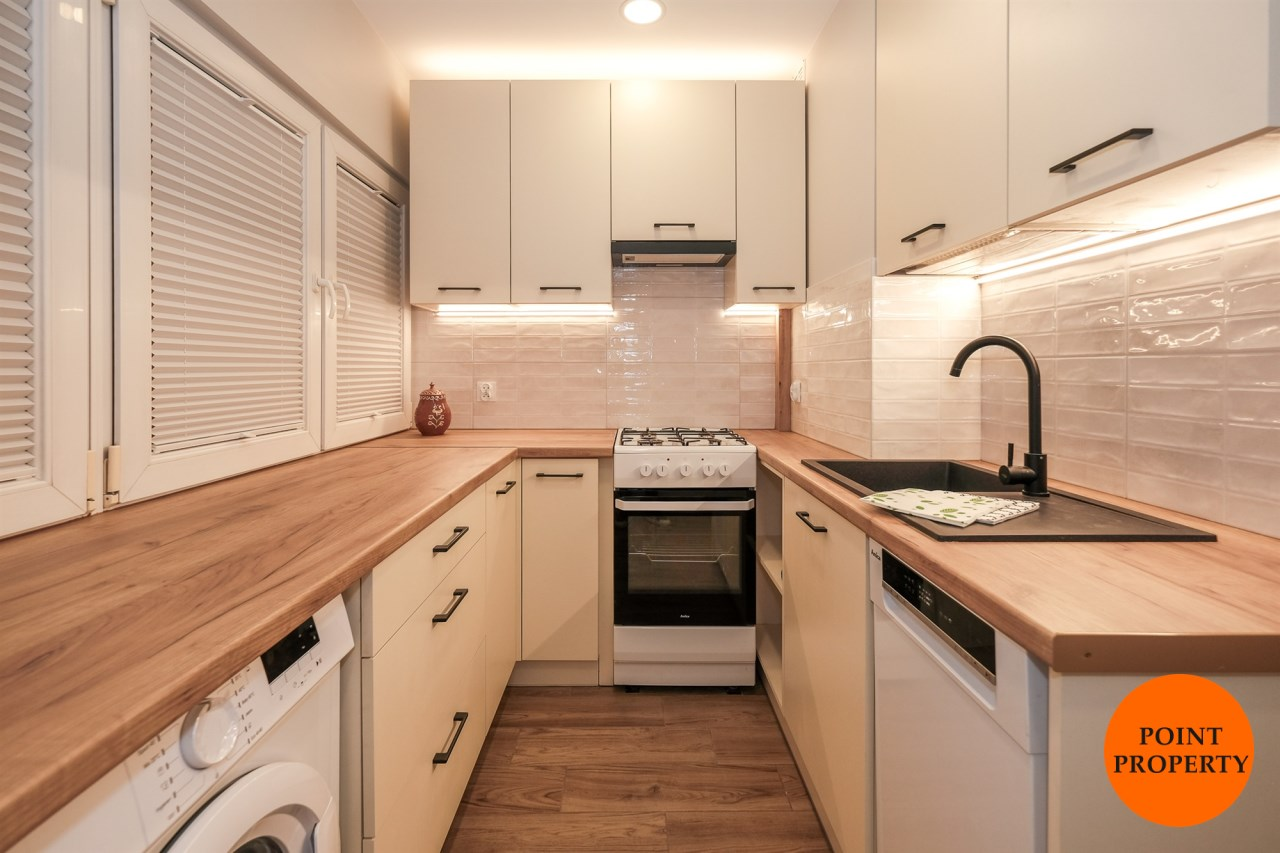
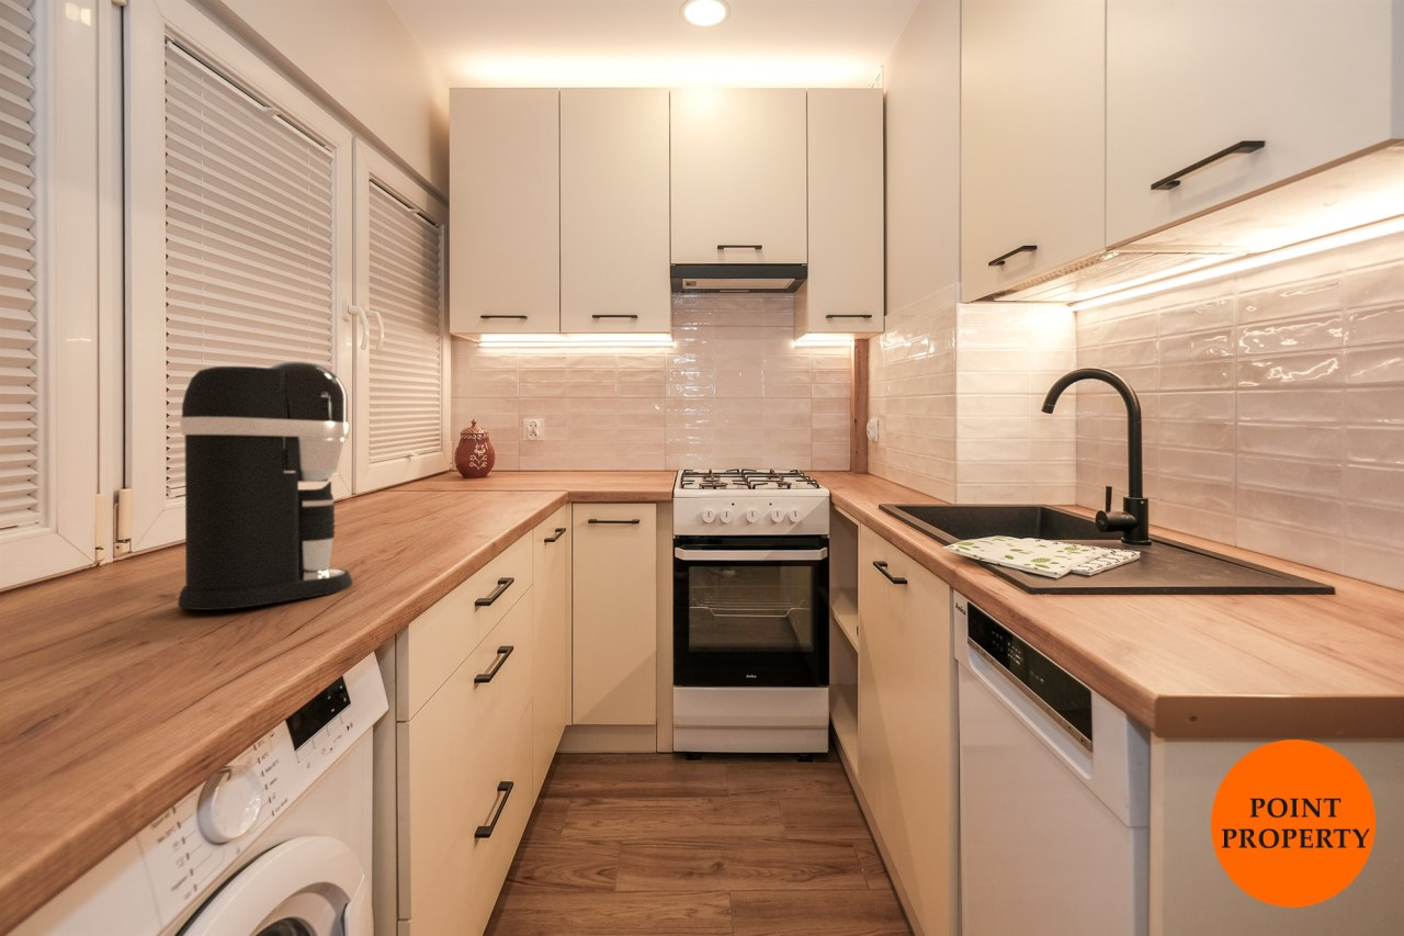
+ coffee maker (270, 476)
